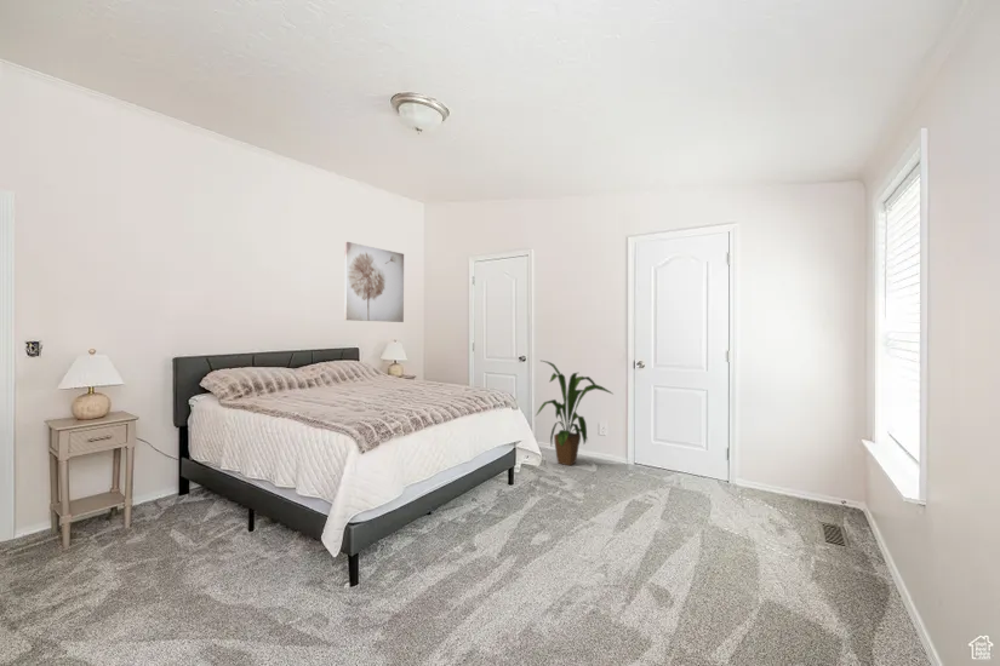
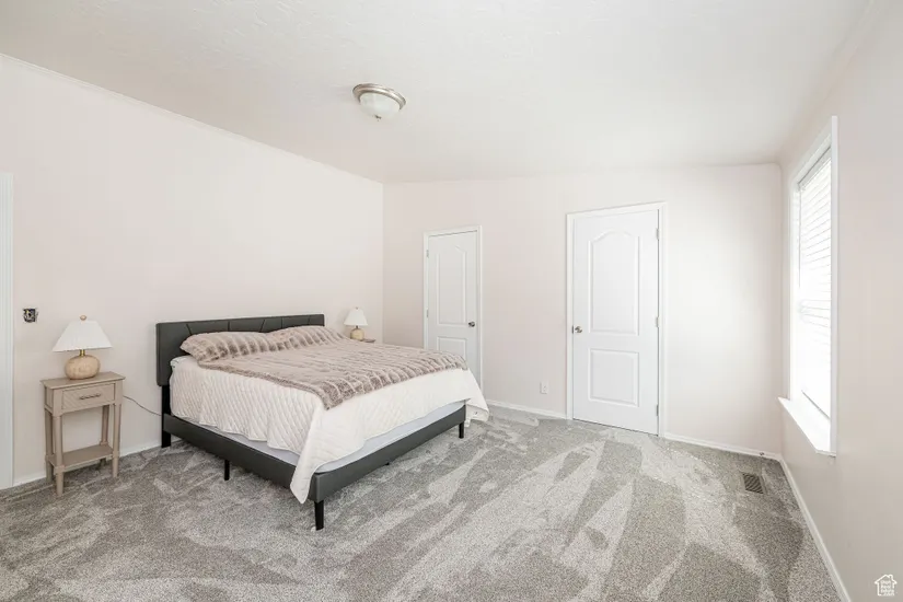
- wall art (376, 285)
- house plant (575, 413)
